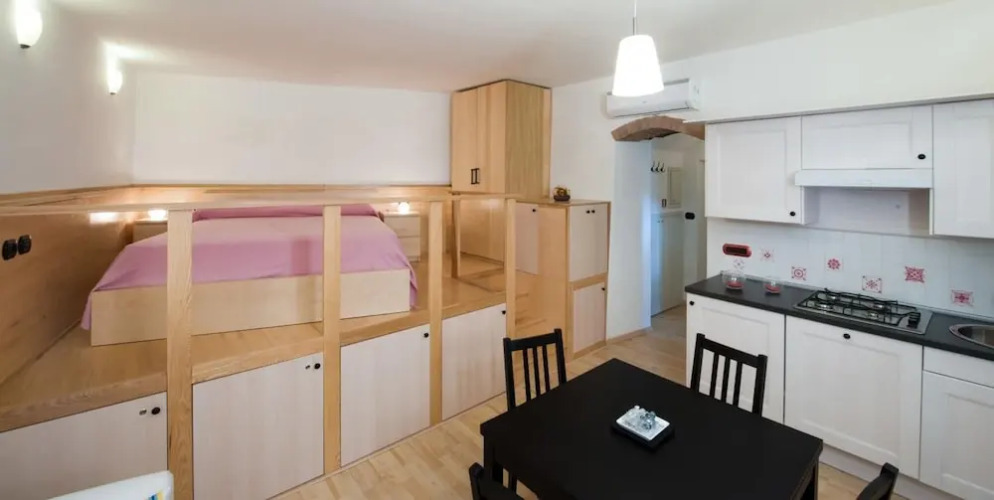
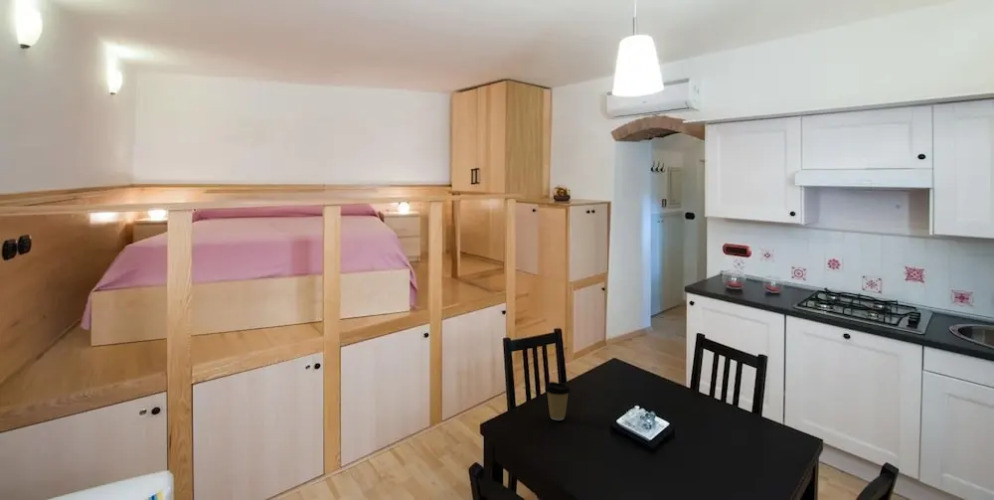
+ coffee cup (557, 401)
